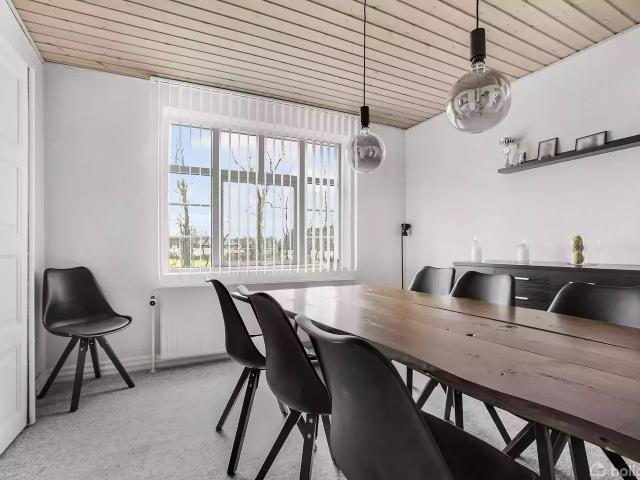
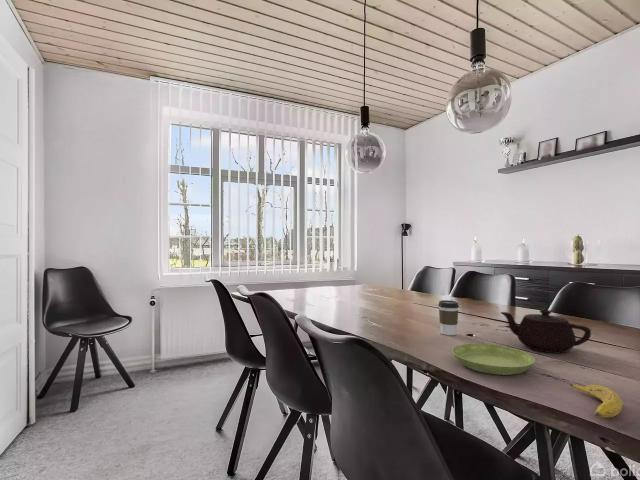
+ coffee cup (448, 317)
+ banana (594, 396)
+ teapot (542, 328)
+ saucer (491, 359)
